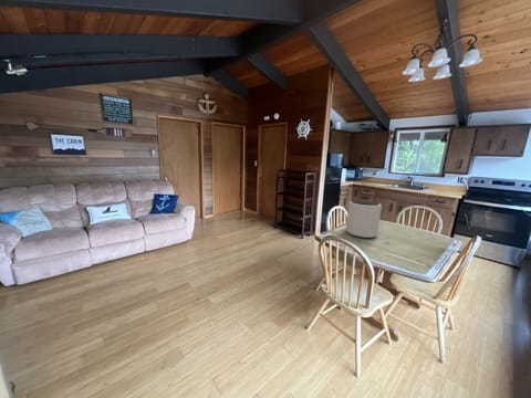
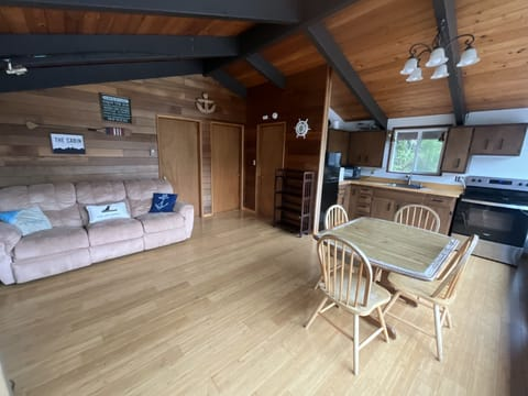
- plant pot (363, 218)
